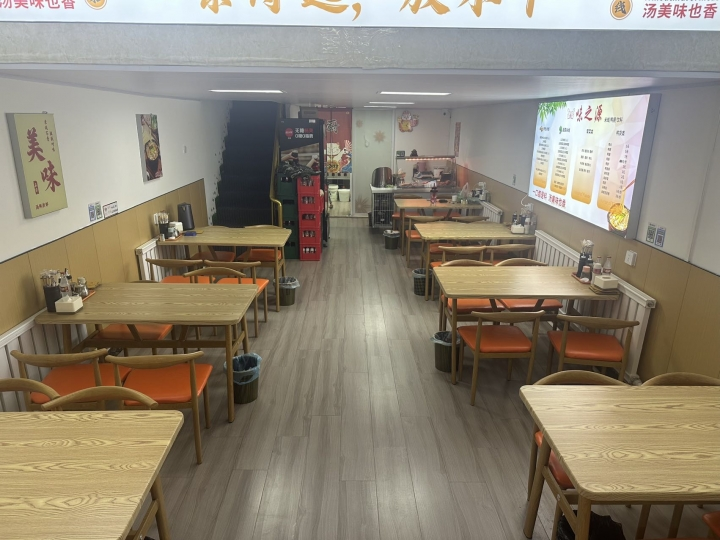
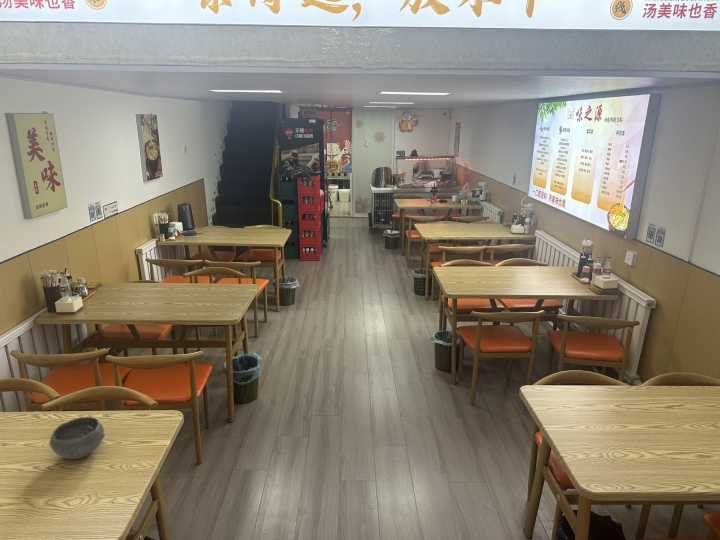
+ bowl (78, 440)
